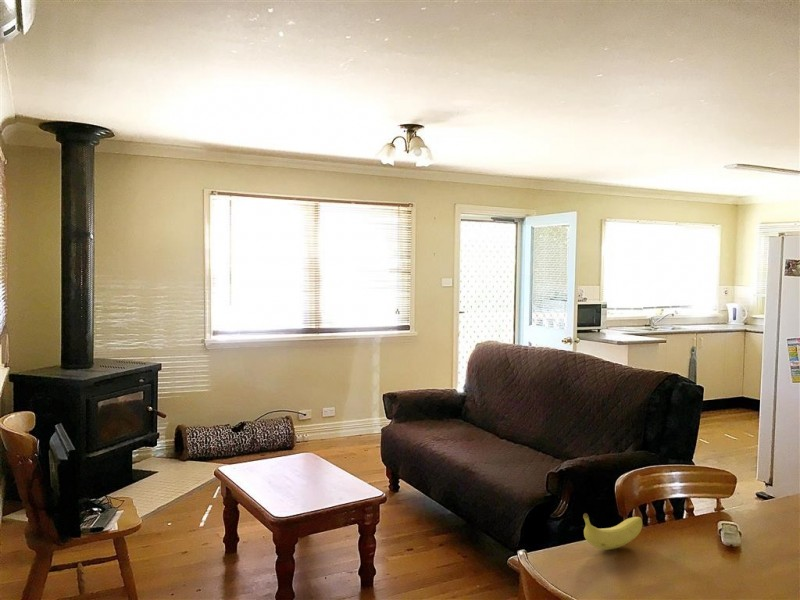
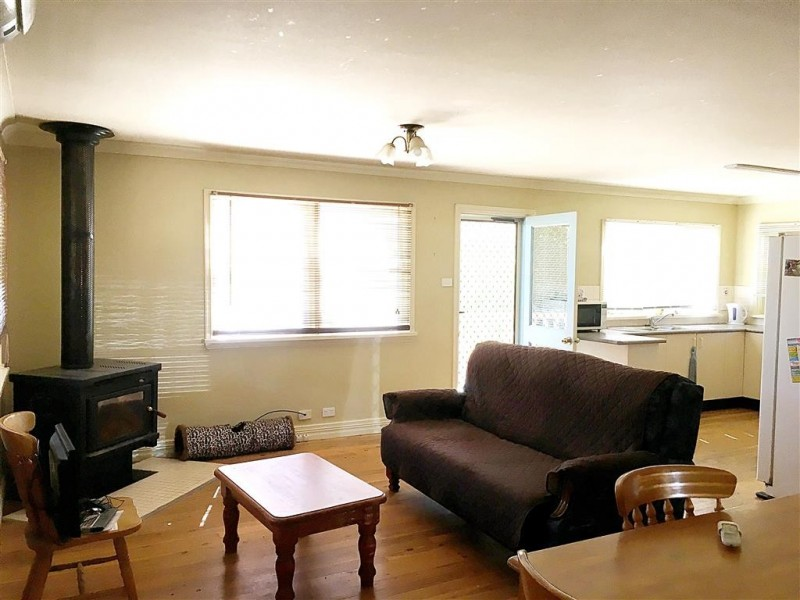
- fruit (613, 527)
